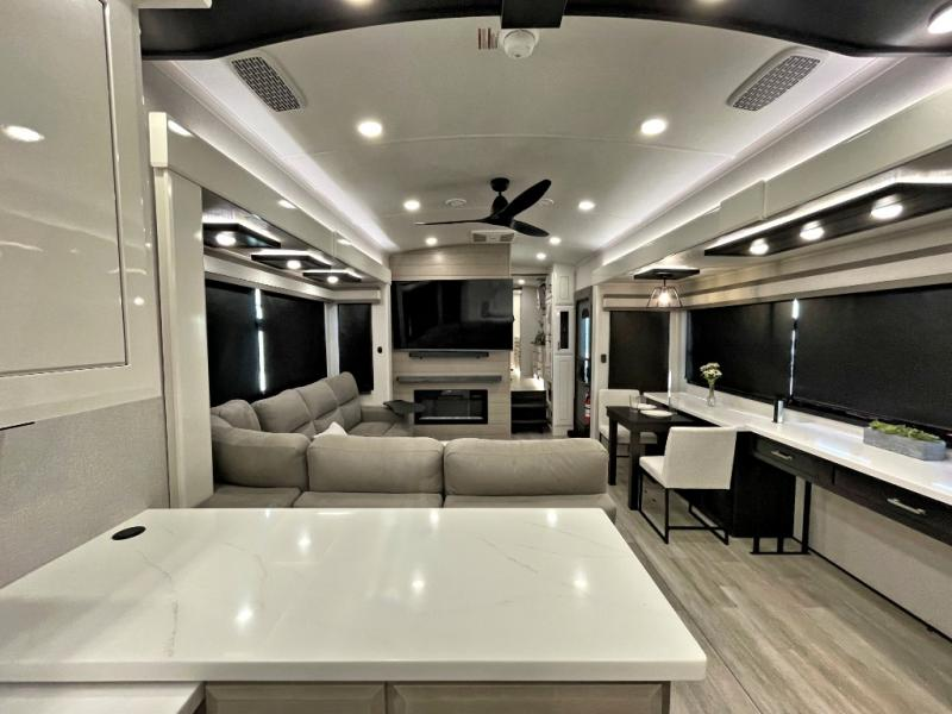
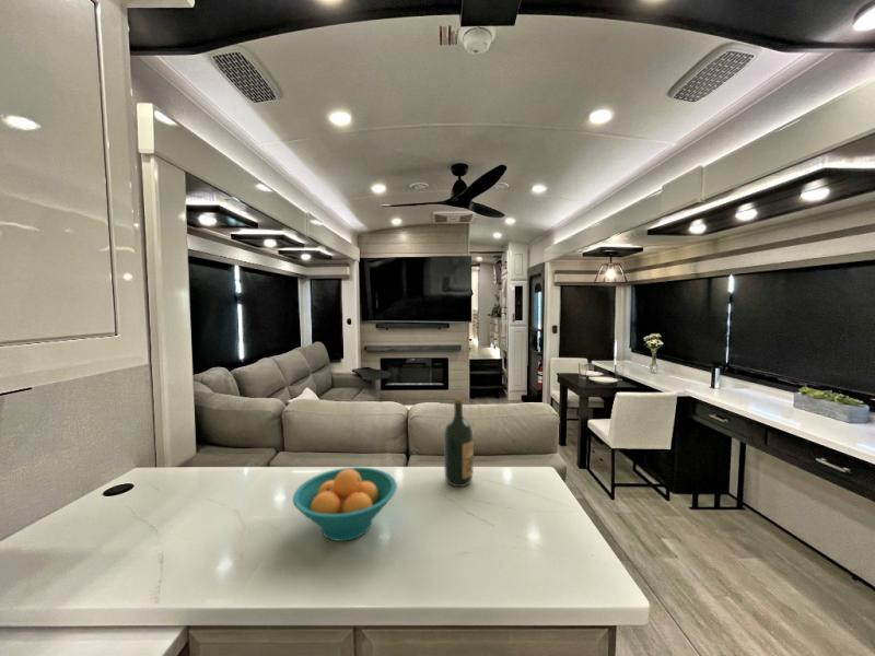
+ wine bottle (458, 440)
+ fruit bowl (347, 499)
